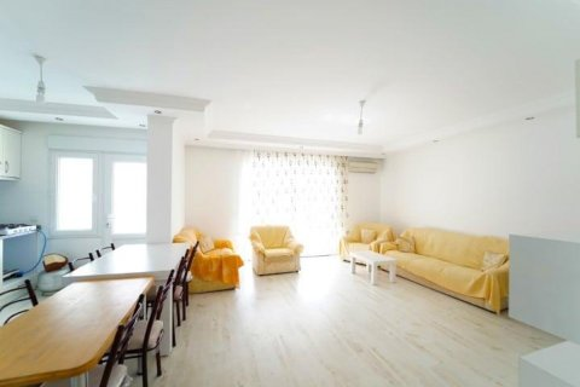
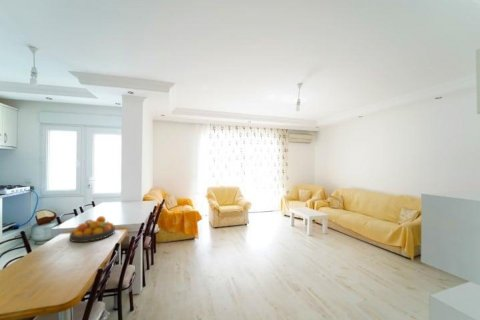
+ fruit bowl (93, 227)
